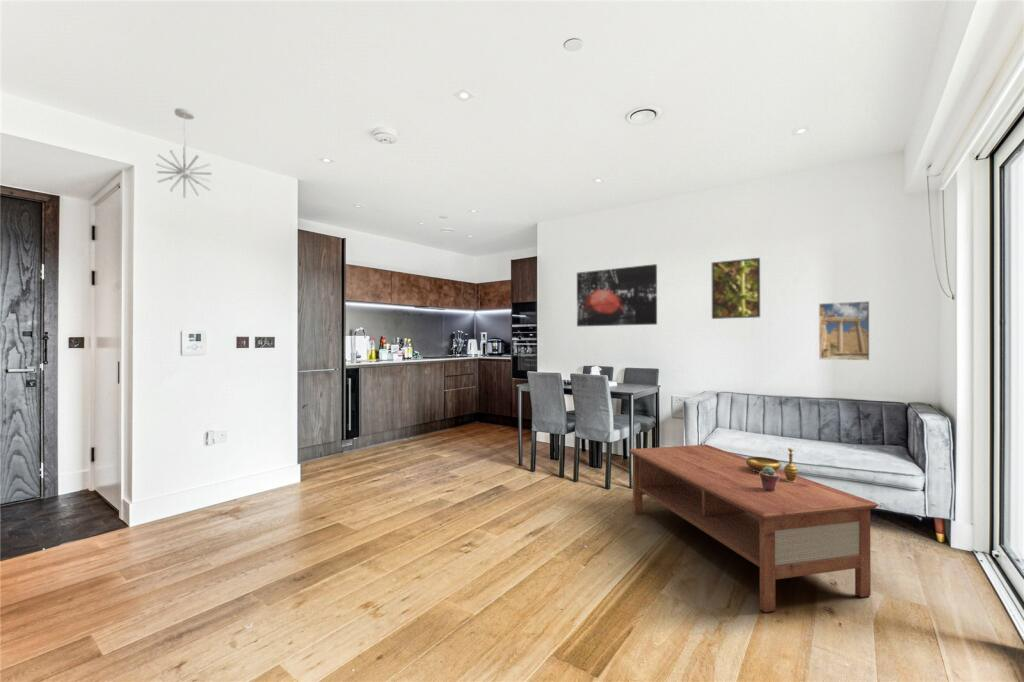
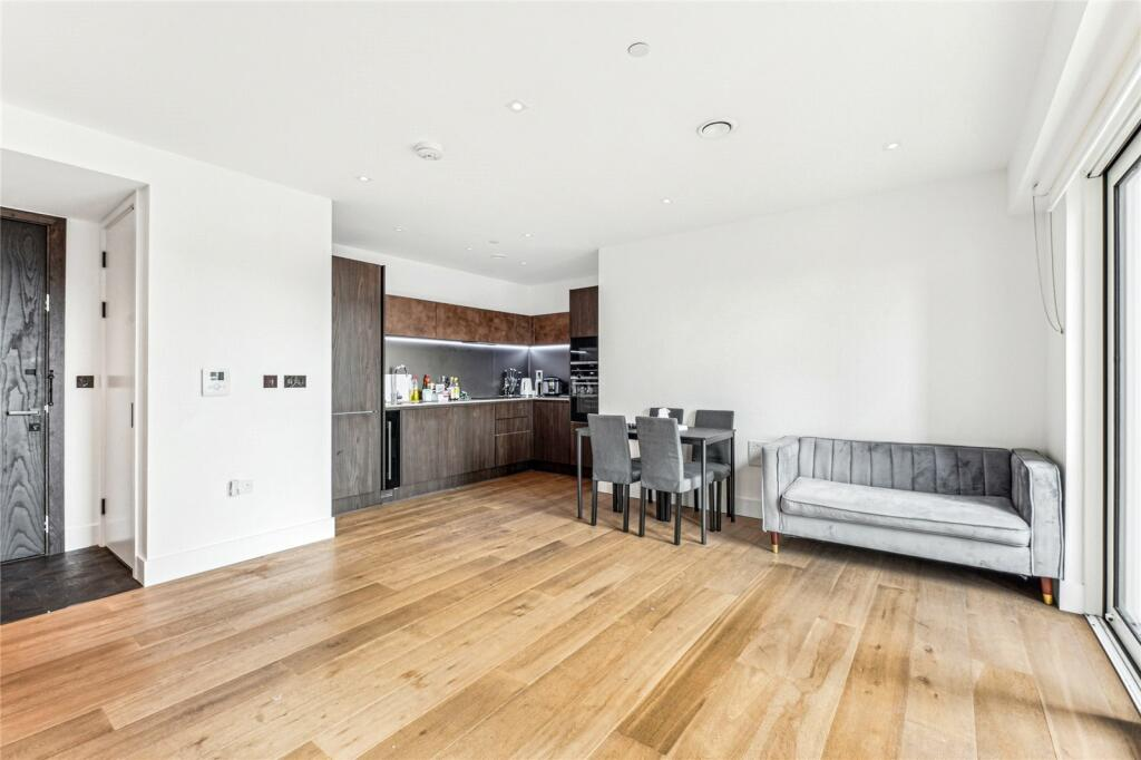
- decorative bowl (772, 459)
- coffee table (728, 508)
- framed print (735, 289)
- potted succulent (769, 477)
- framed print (843, 331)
- wall art (614, 297)
- pendant light (184, 153)
